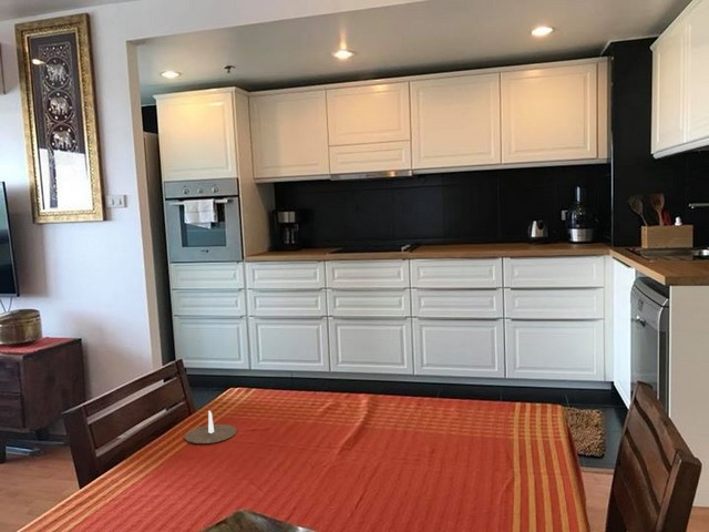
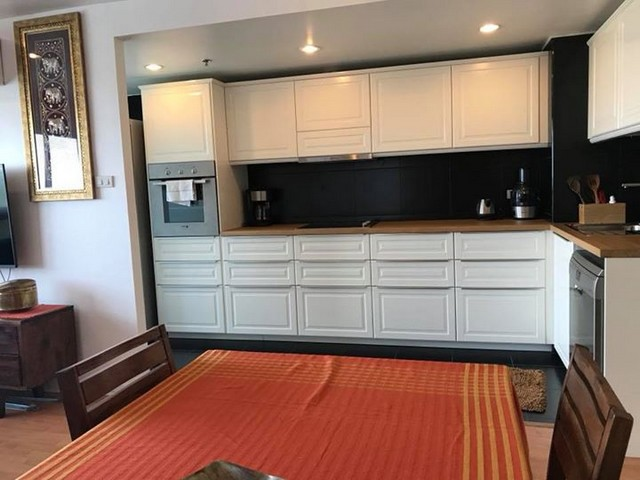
- candle (208, 422)
